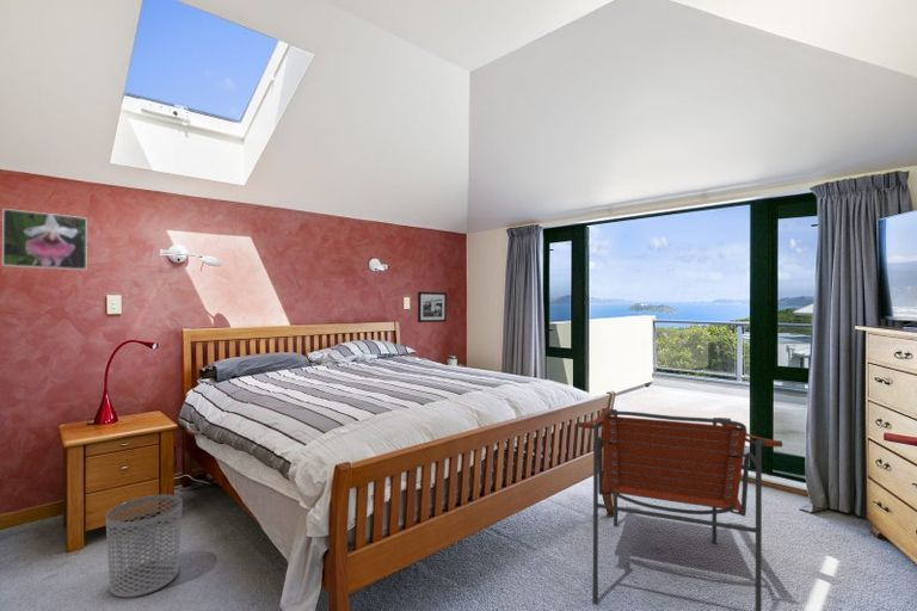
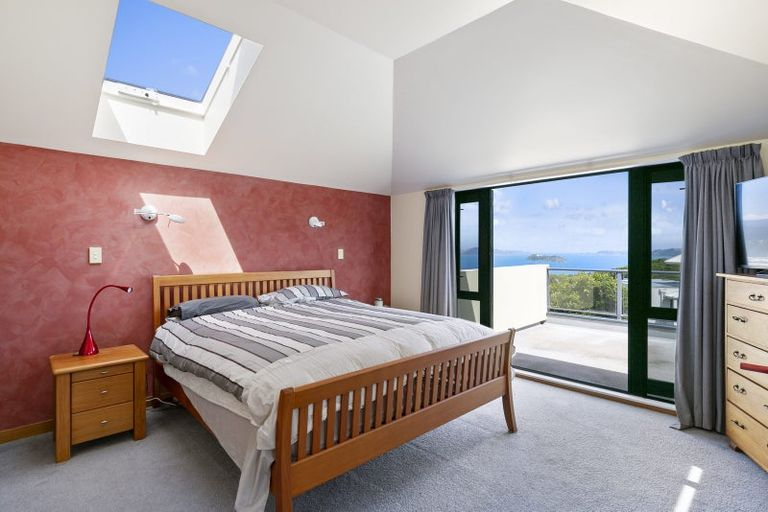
- armchair (666, 485)
- picture frame (432, 307)
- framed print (45, 240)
- waste bin (144, 543)
